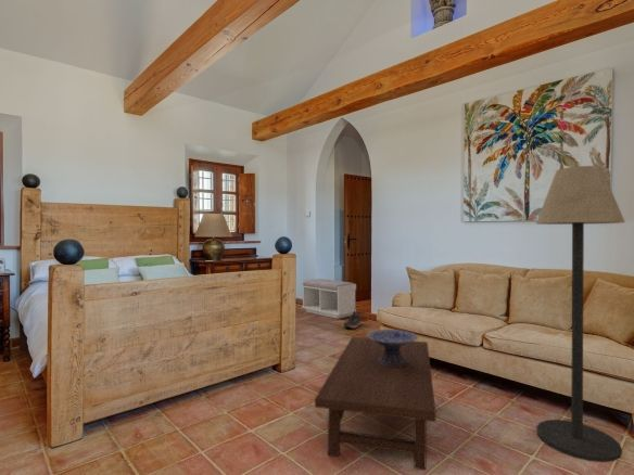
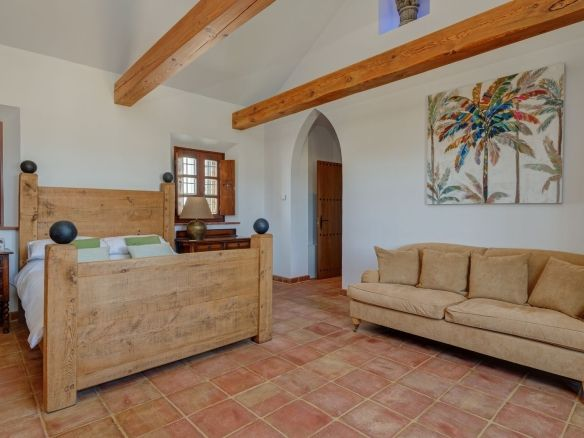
- shoe (353, 319)
- coffee table (382, 394)
- bench (328, 296)
- decorative bowl (391, 347)
- floor lamp (578, 305)
